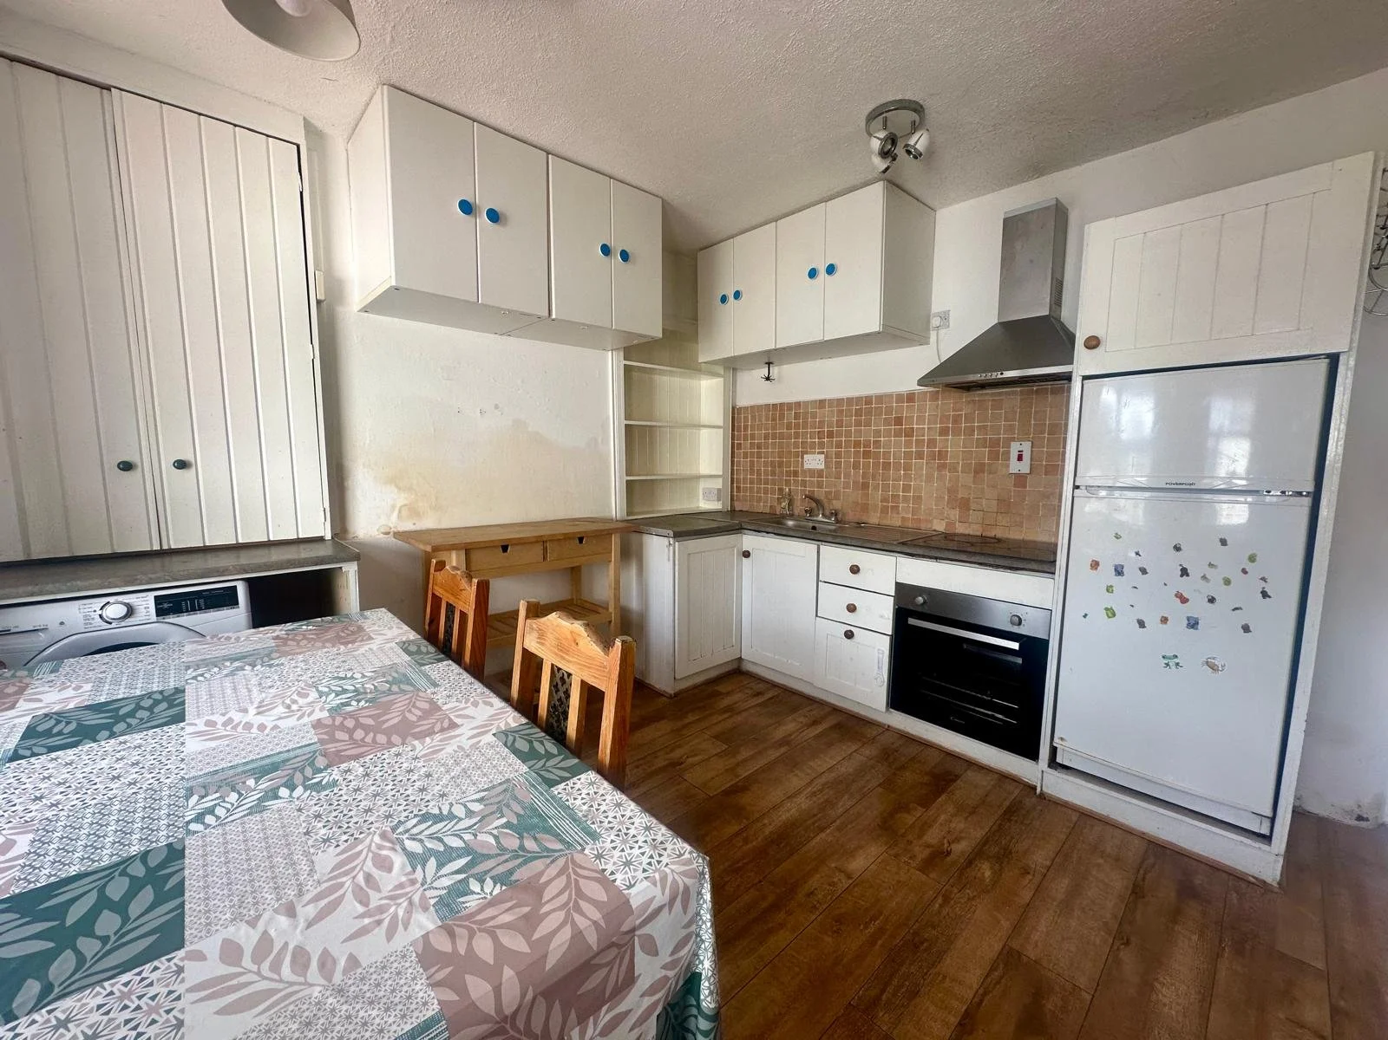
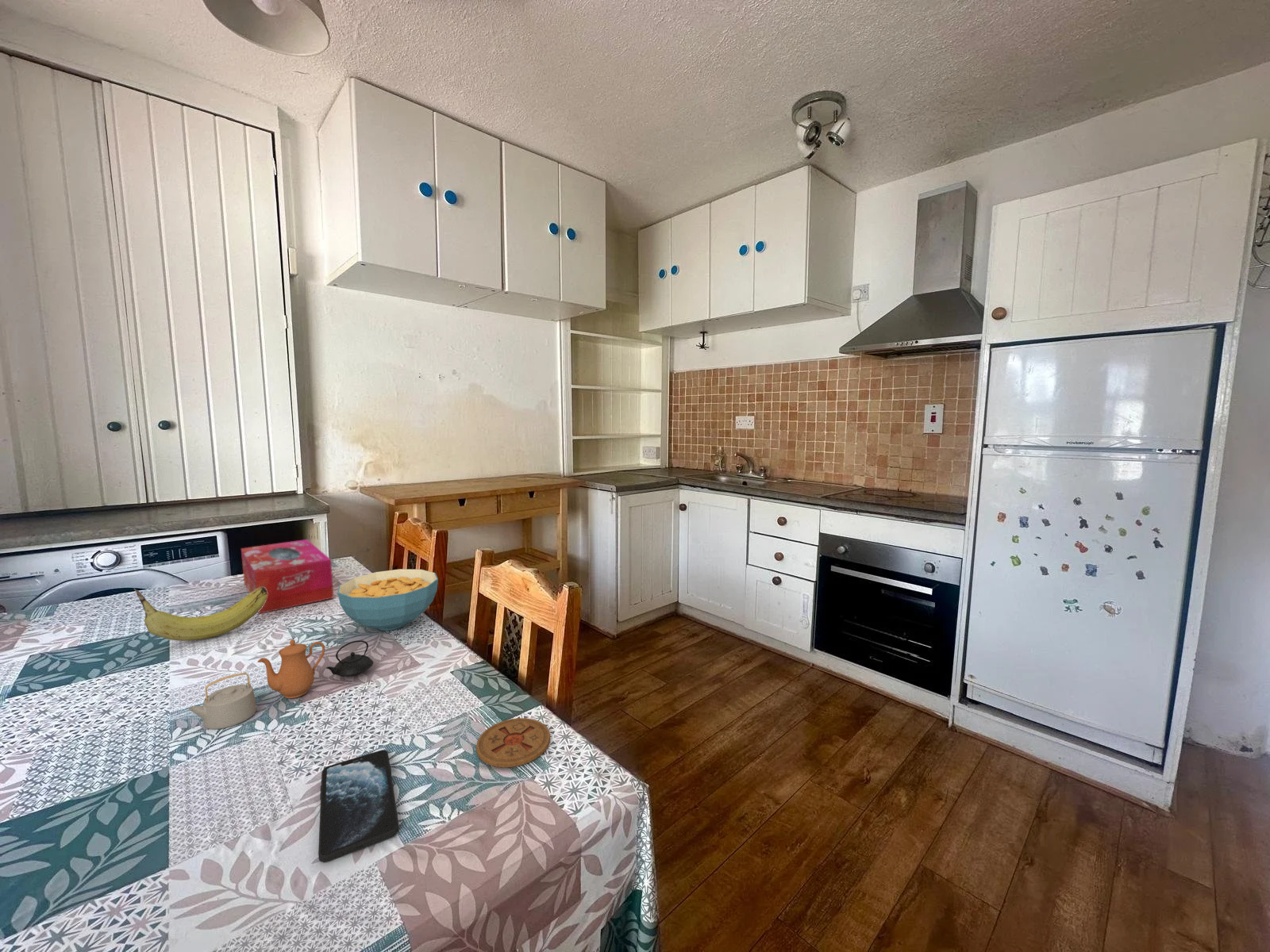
+ smartphone (357, 799)
+ fruit (209, 615)
+ cereal bowl (391, 603)
+ teapot (290, 668)
+ coaster (514, 741)
+ tissue box (285, 572)
